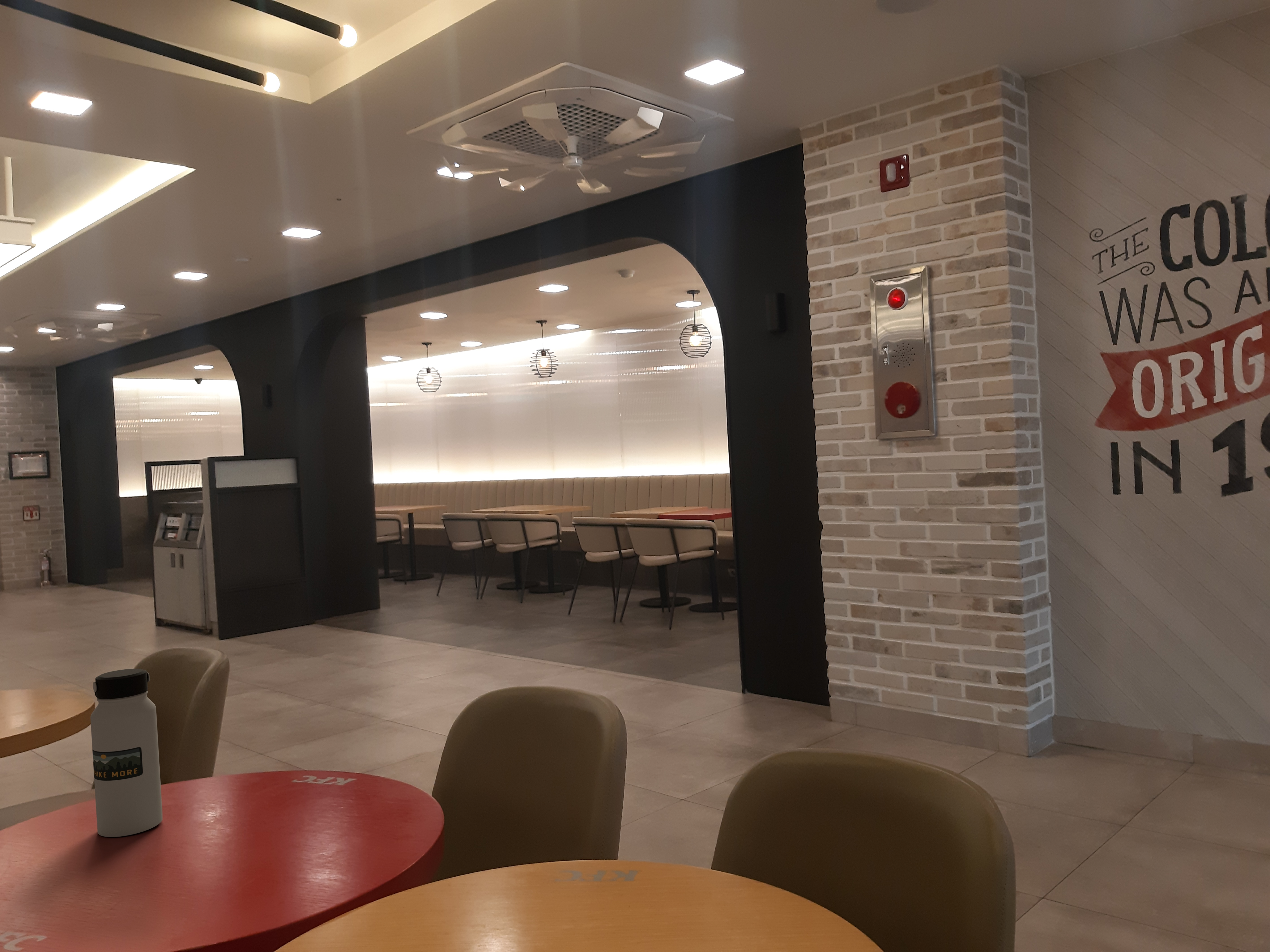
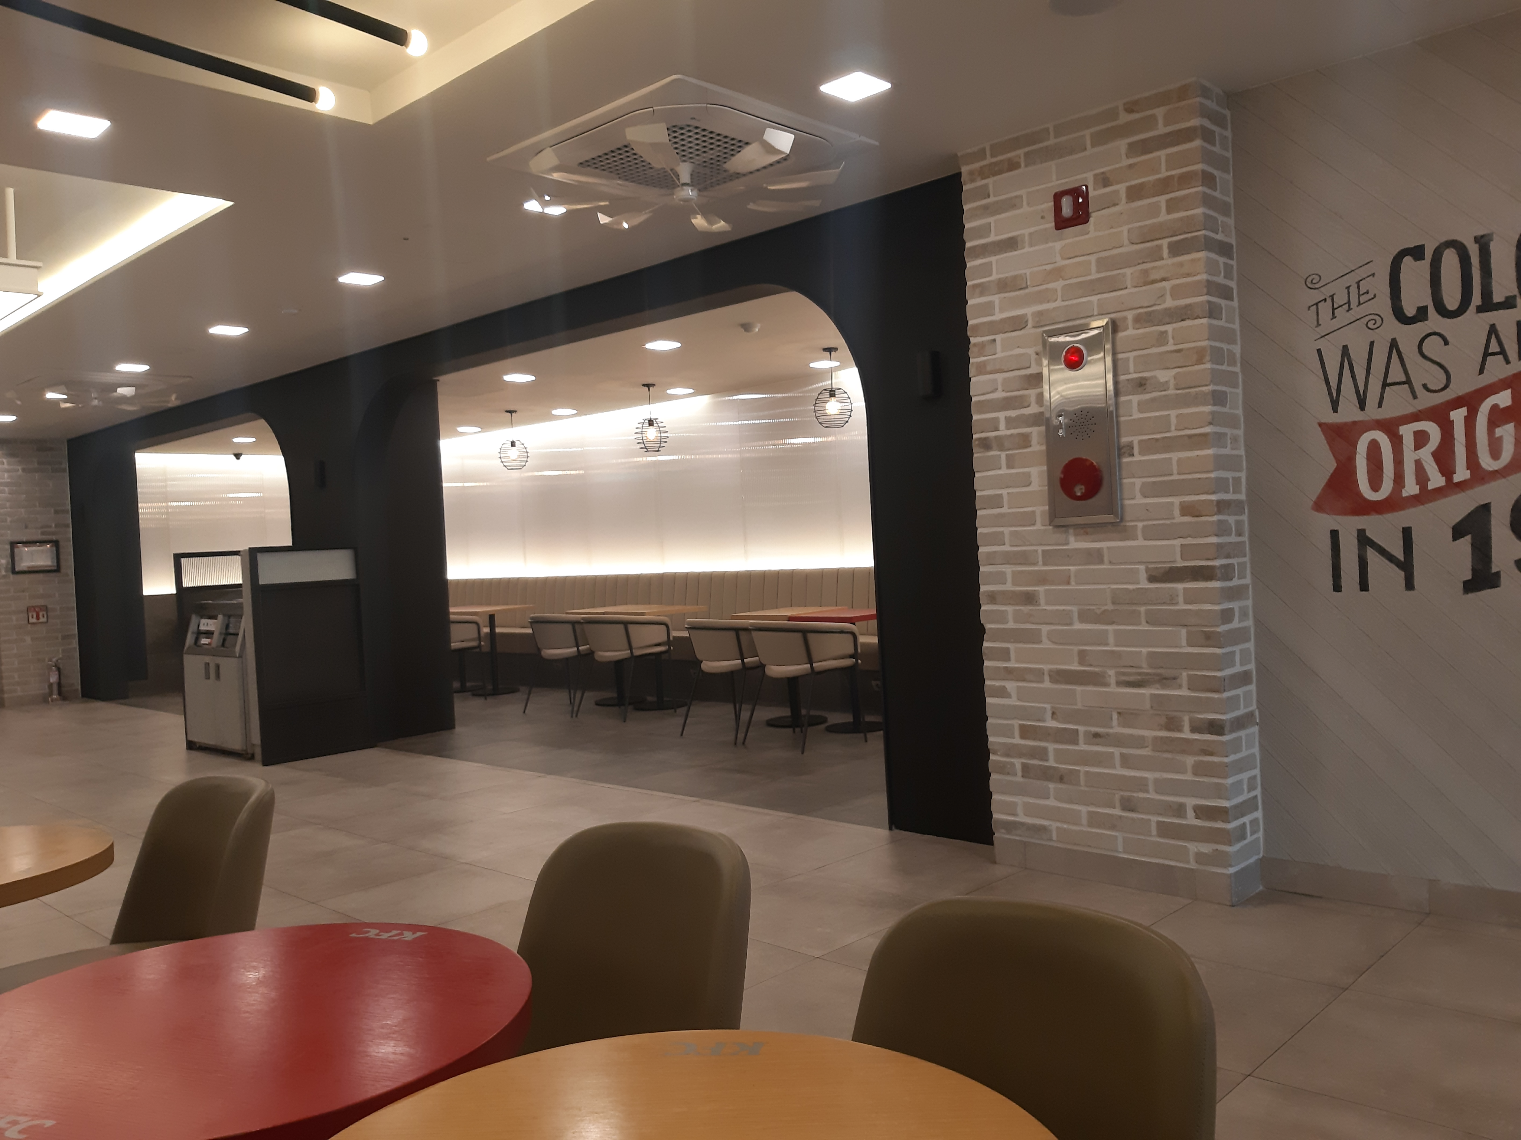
- water bottle (126, 749)
